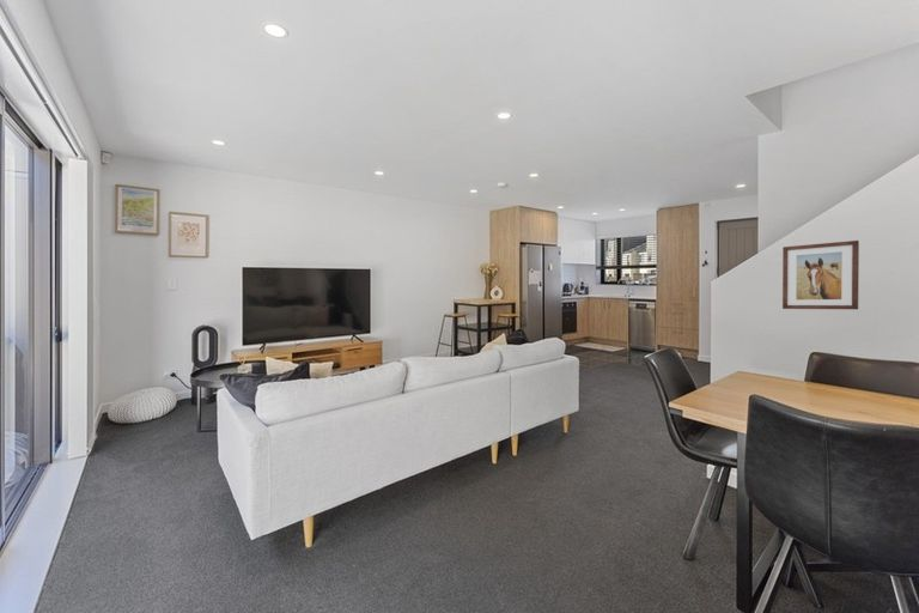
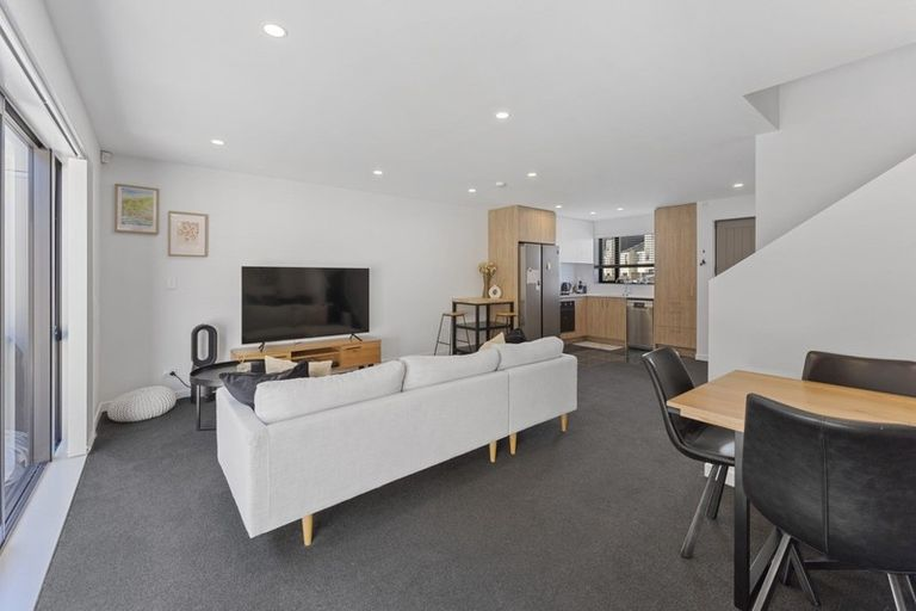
- wall art (818, 277)
